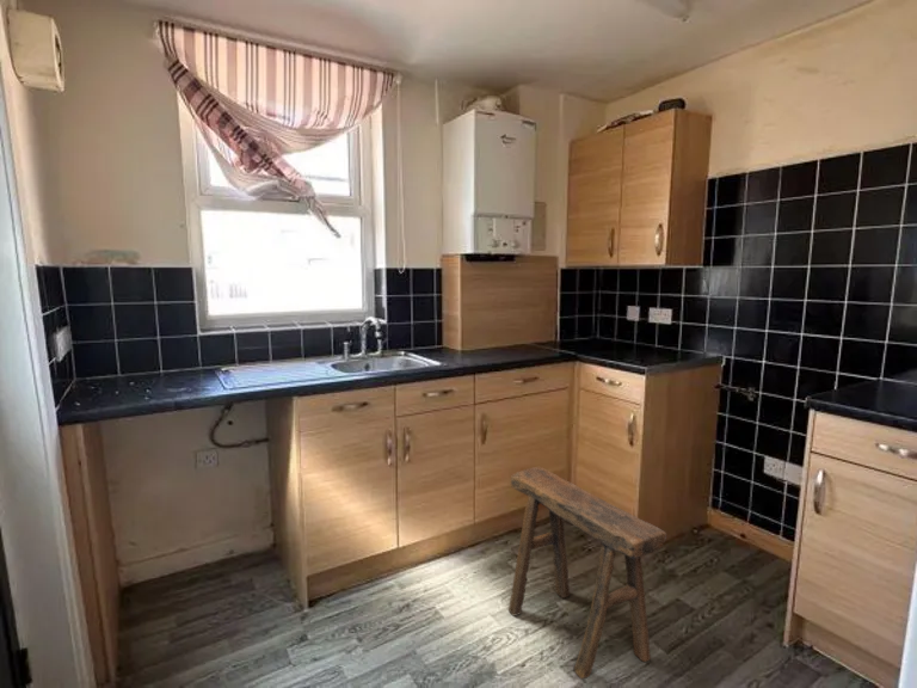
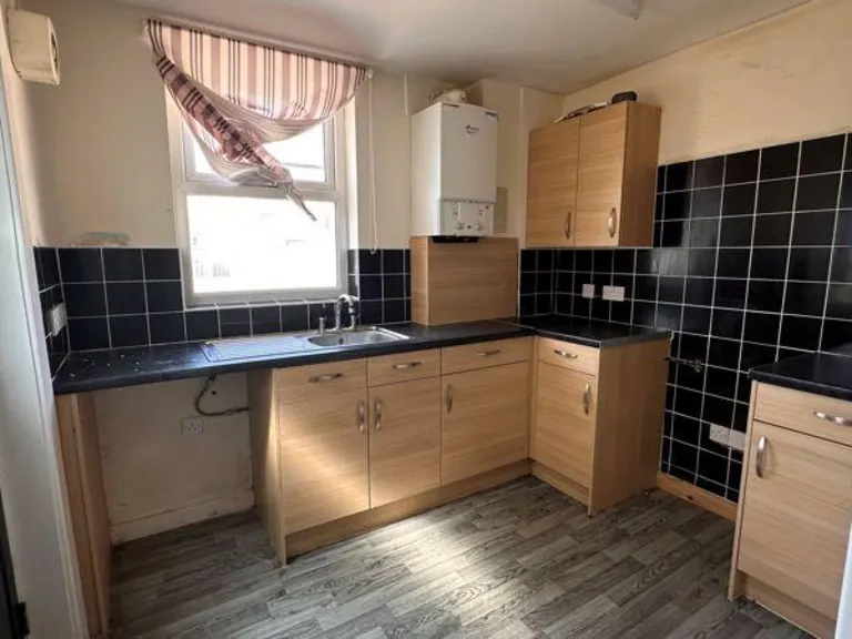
- stool (567, 569)
